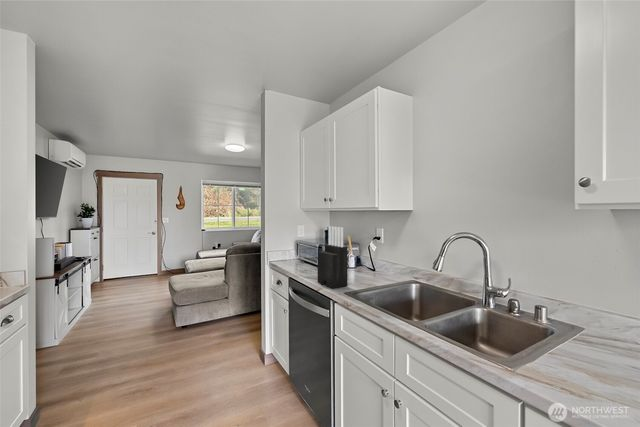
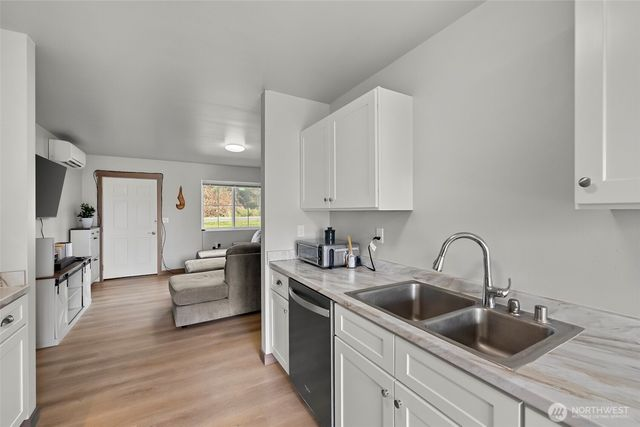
- knife block (330, 255)
